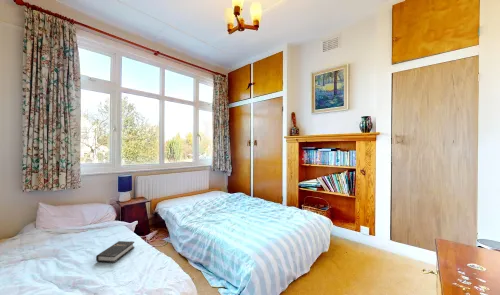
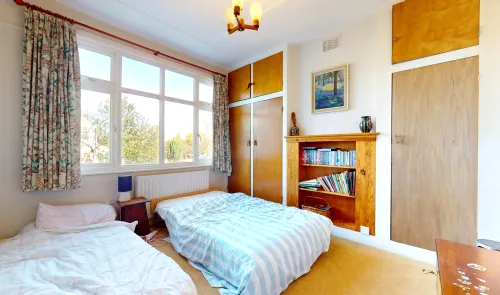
- hardback book (116, 251)
